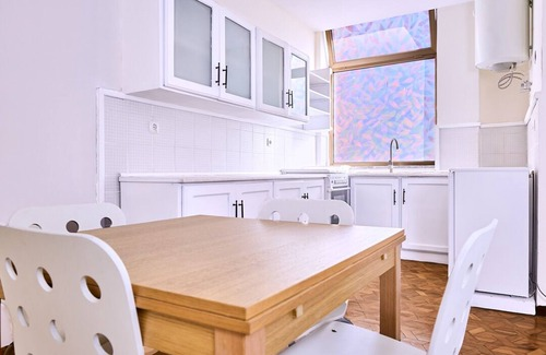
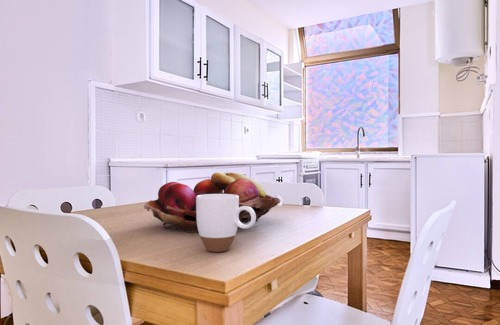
+ fruit basket (215, 193)
+ mug (226, 223)
